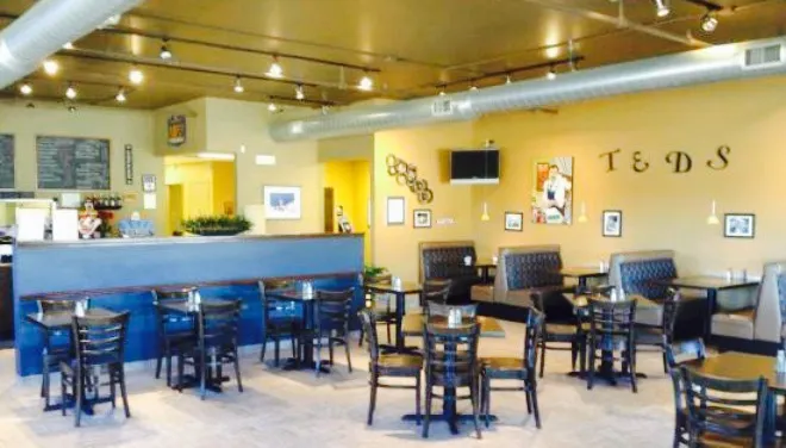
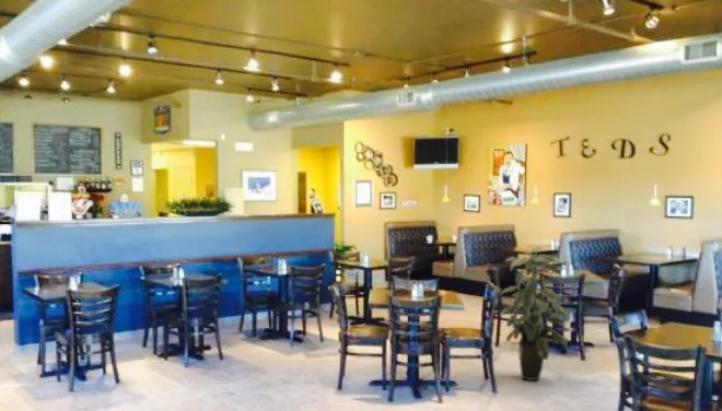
+ indoor plant (535, 314)
